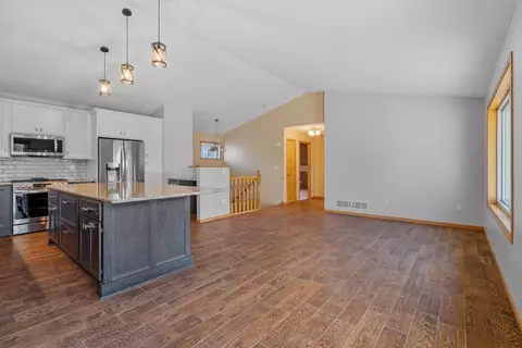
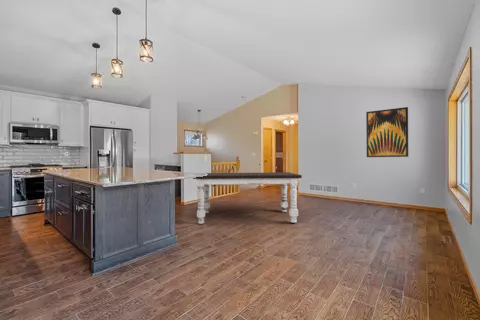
+ wall art (386, 133)
+ dining table (242, 184)
